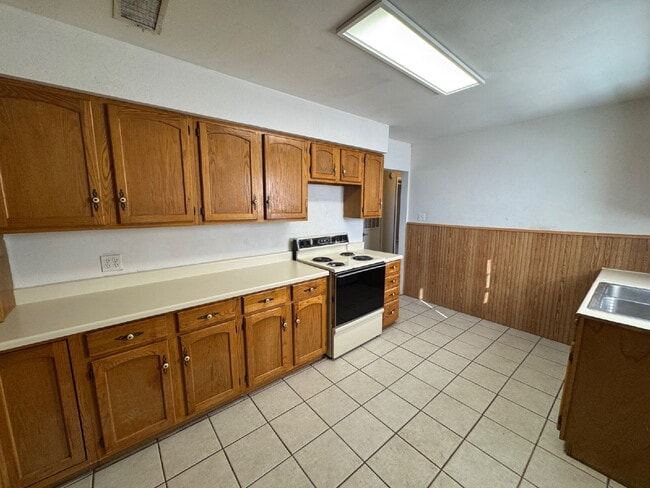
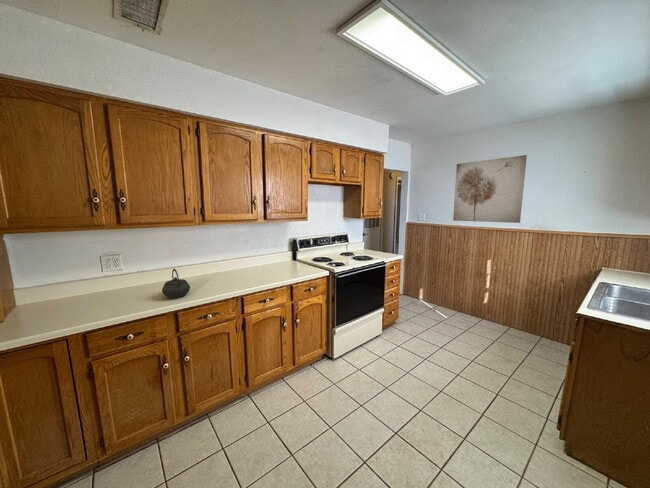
+ kettle (175, 282)
+ wall art (486, 191)
